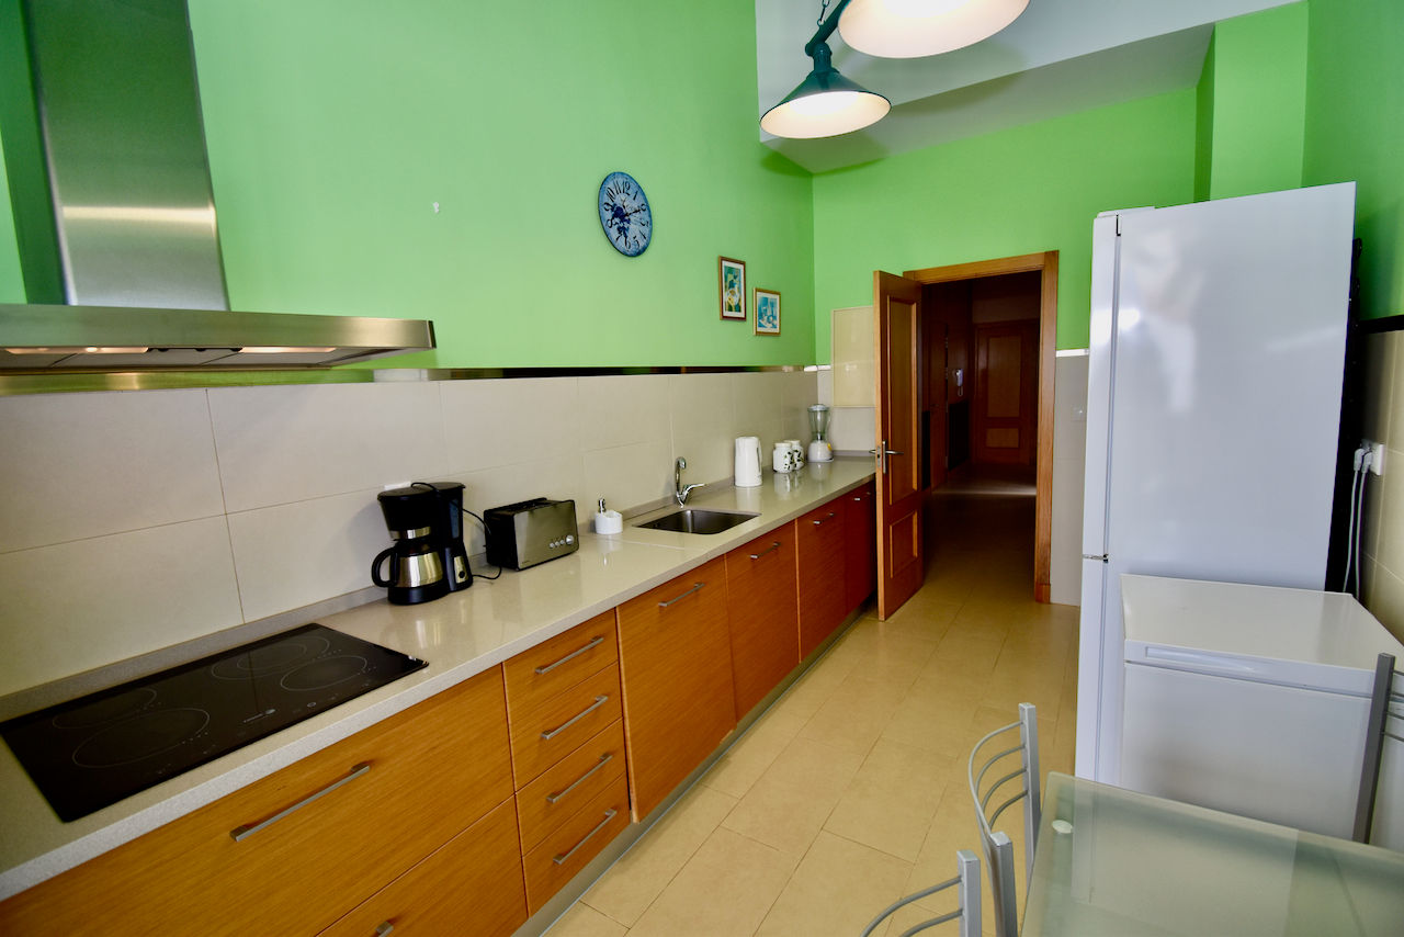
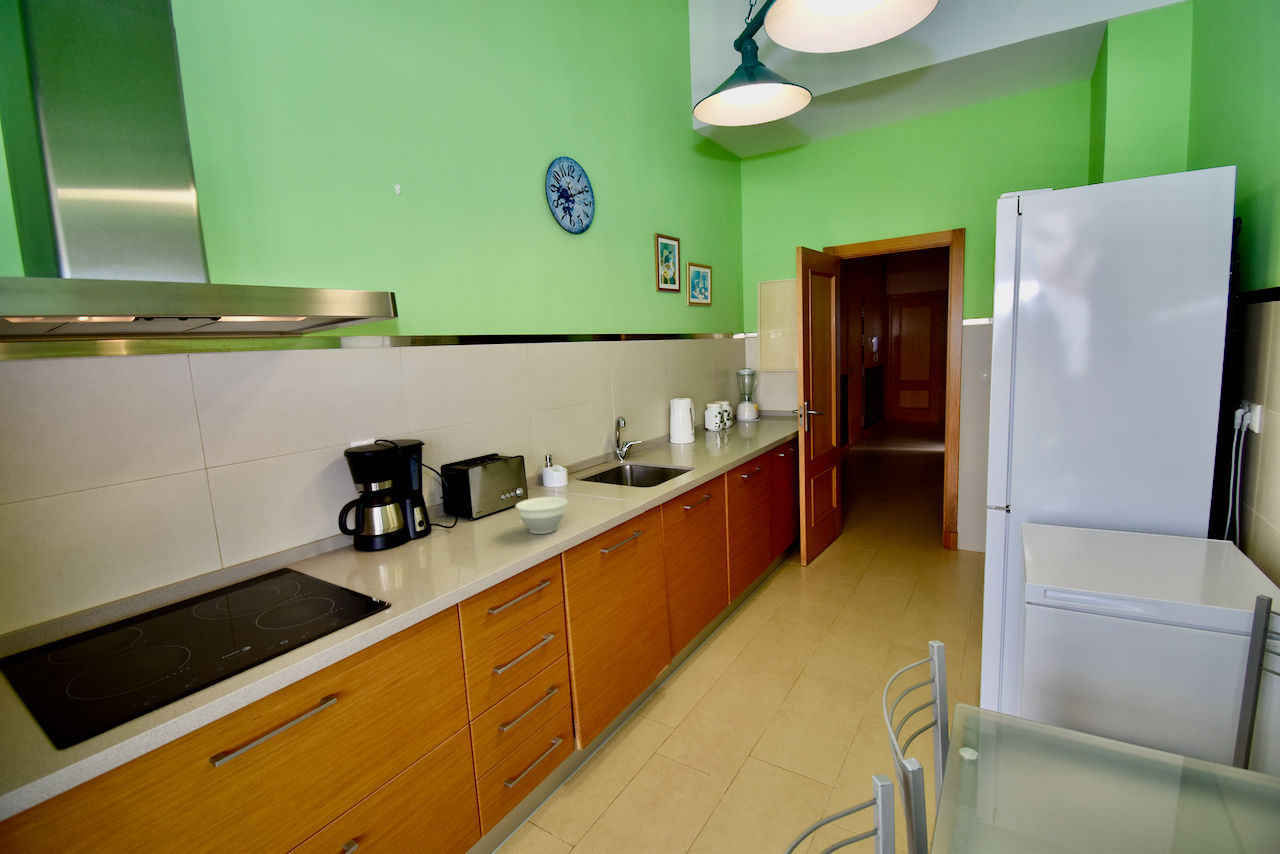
+ bowl (542, 516)
